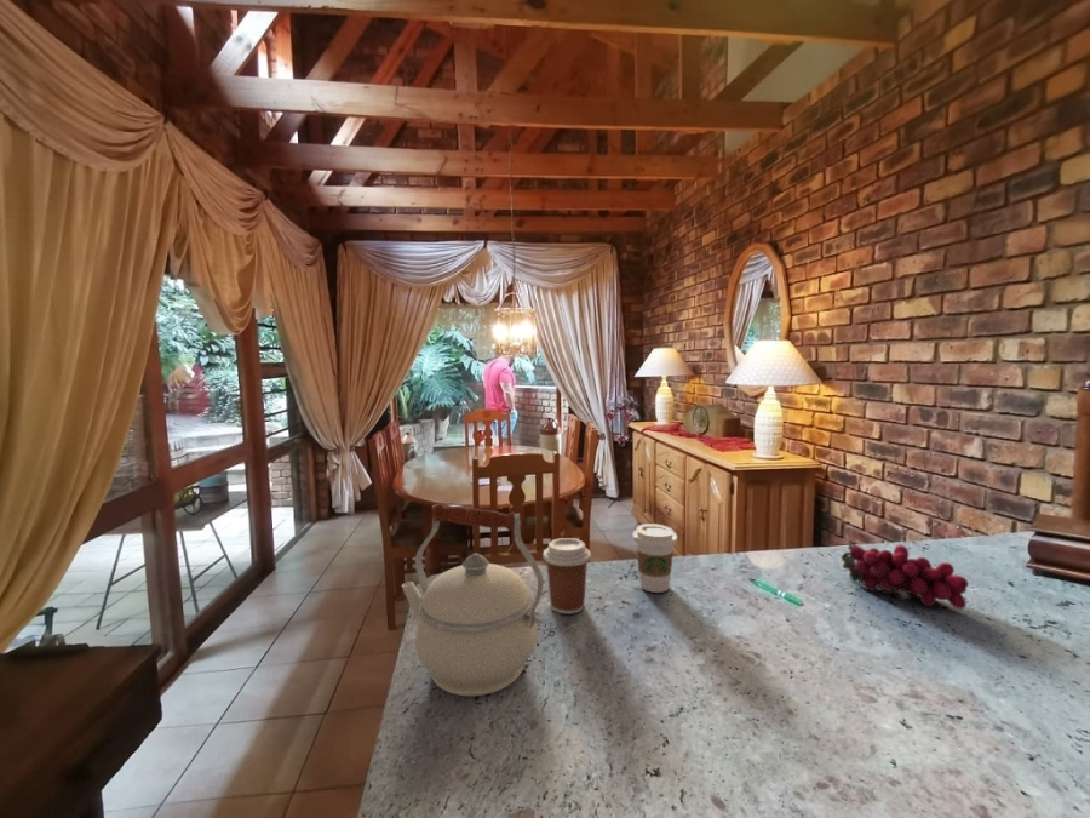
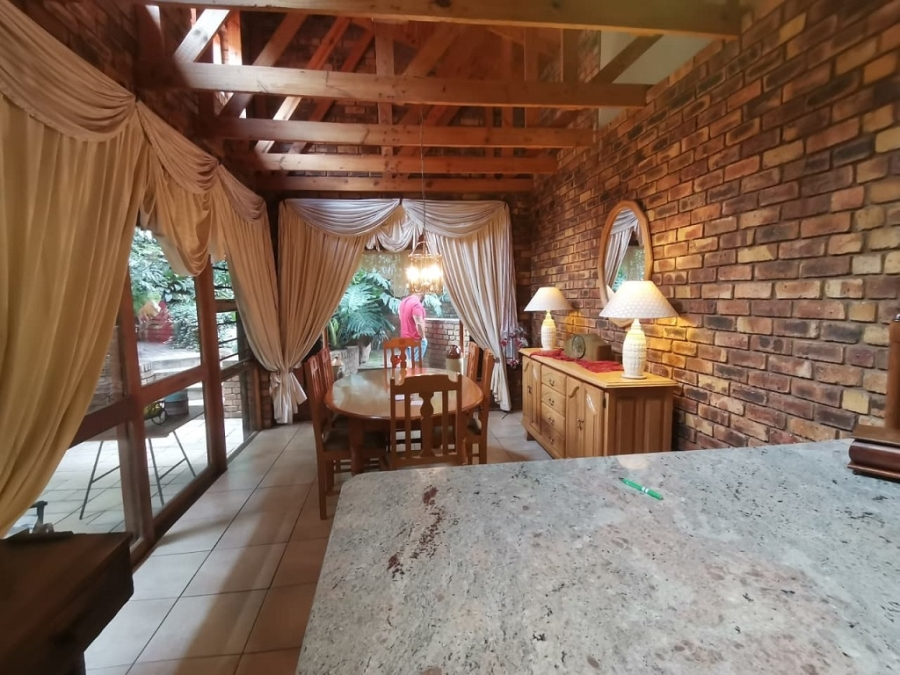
- coffee cup (567, 574)
- kettle (466, 587)
- grapes (897, 568)
- coffee cup (654, 557)
